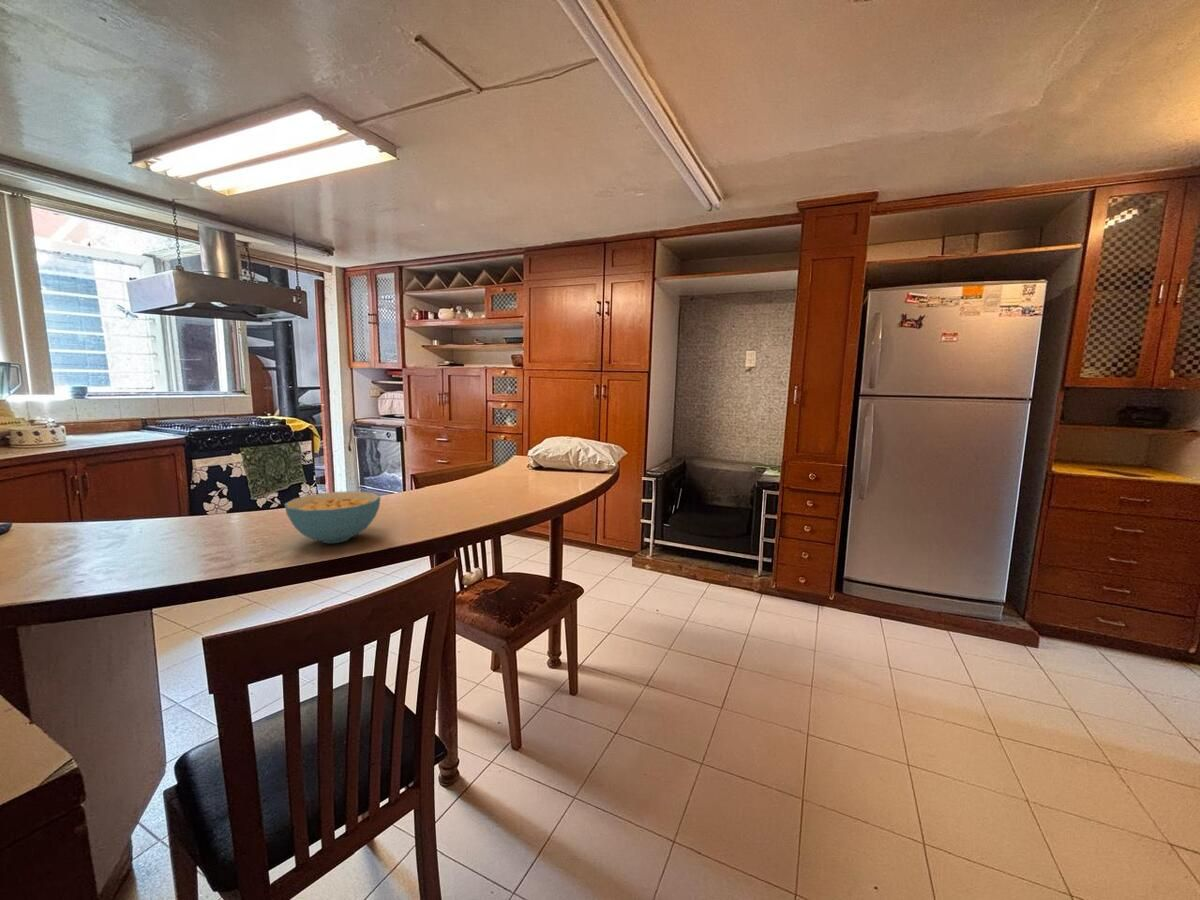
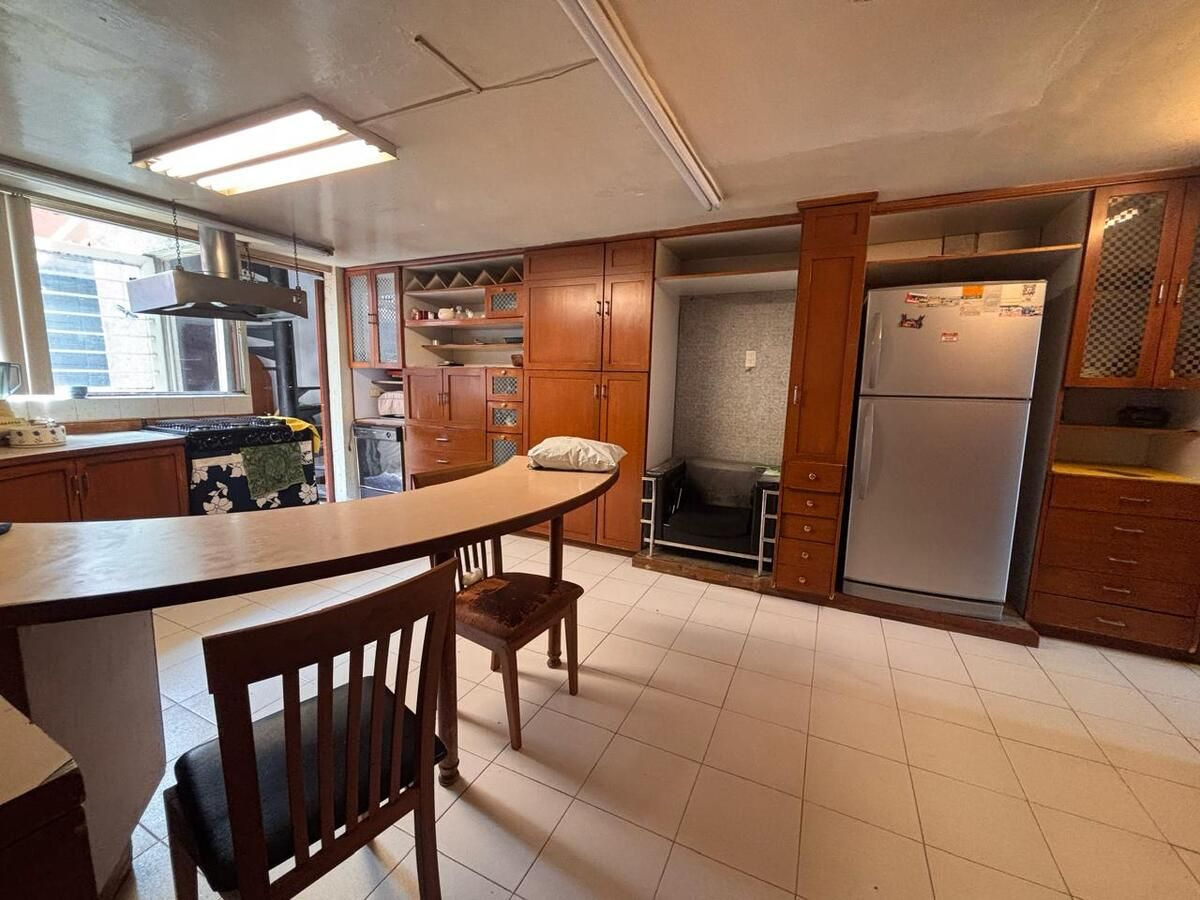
- cereal bowl (335, 519)
